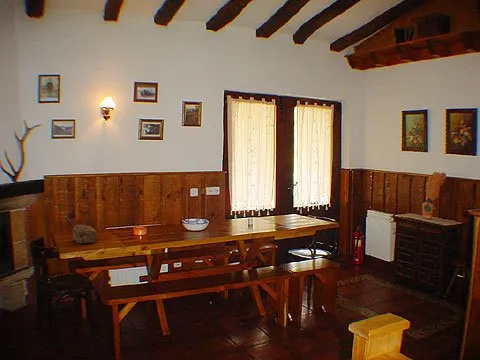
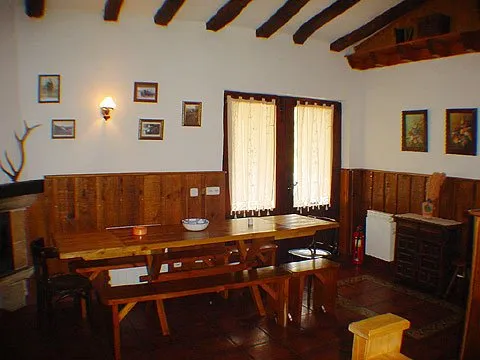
- bread loaf (84, 233)
